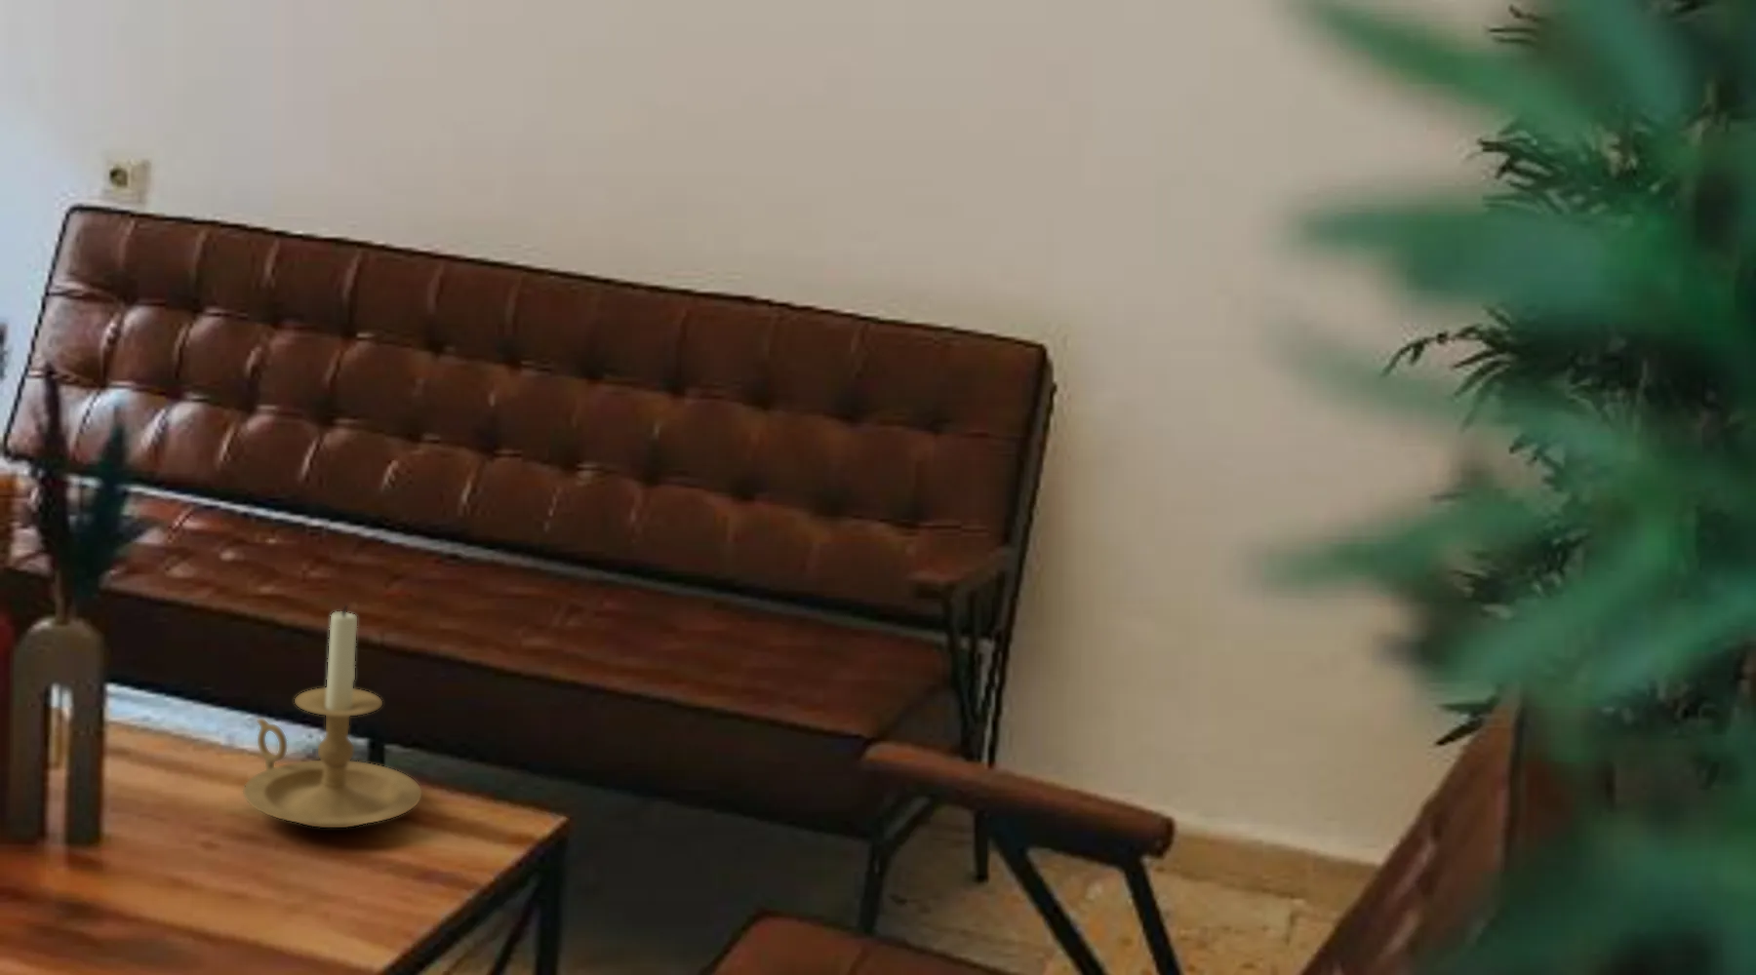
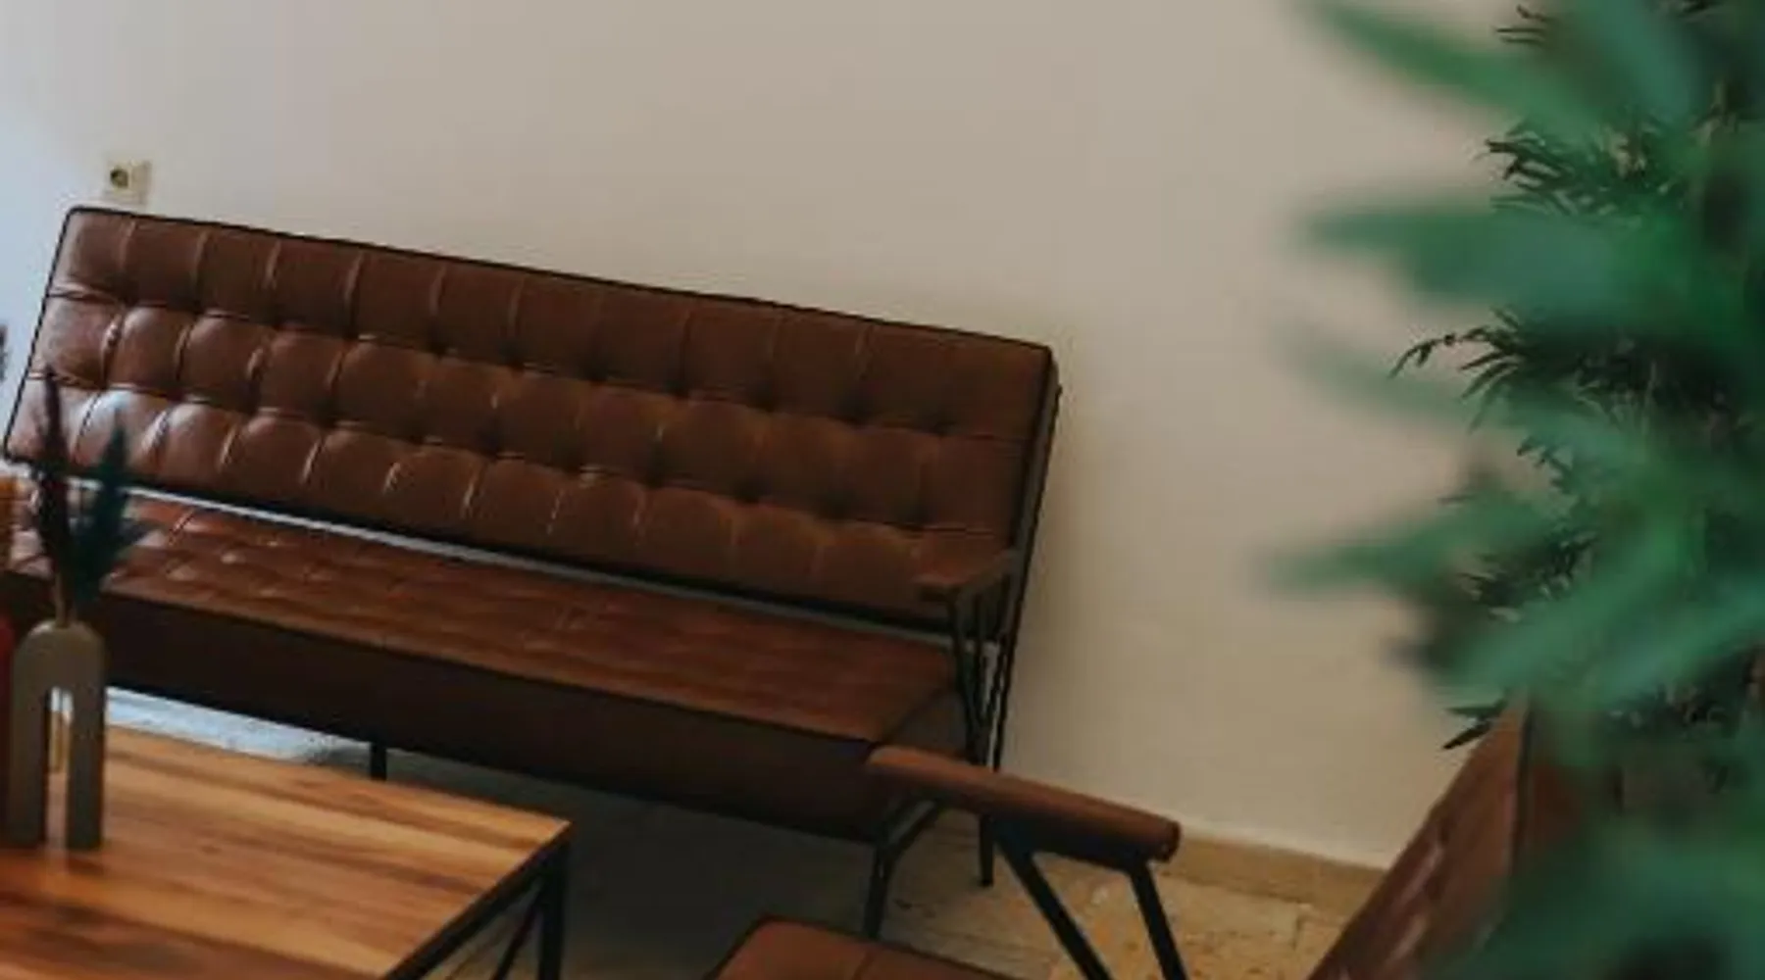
- candle holder (338, 708)
